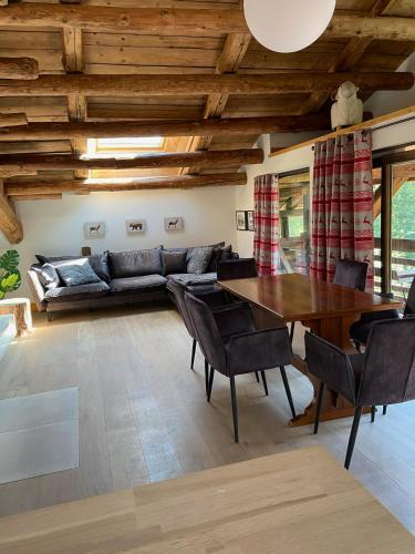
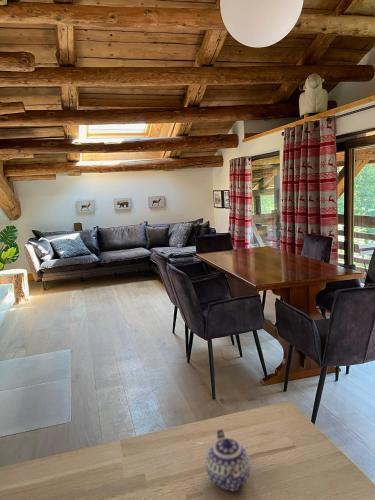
+ teapot (227, 459)
